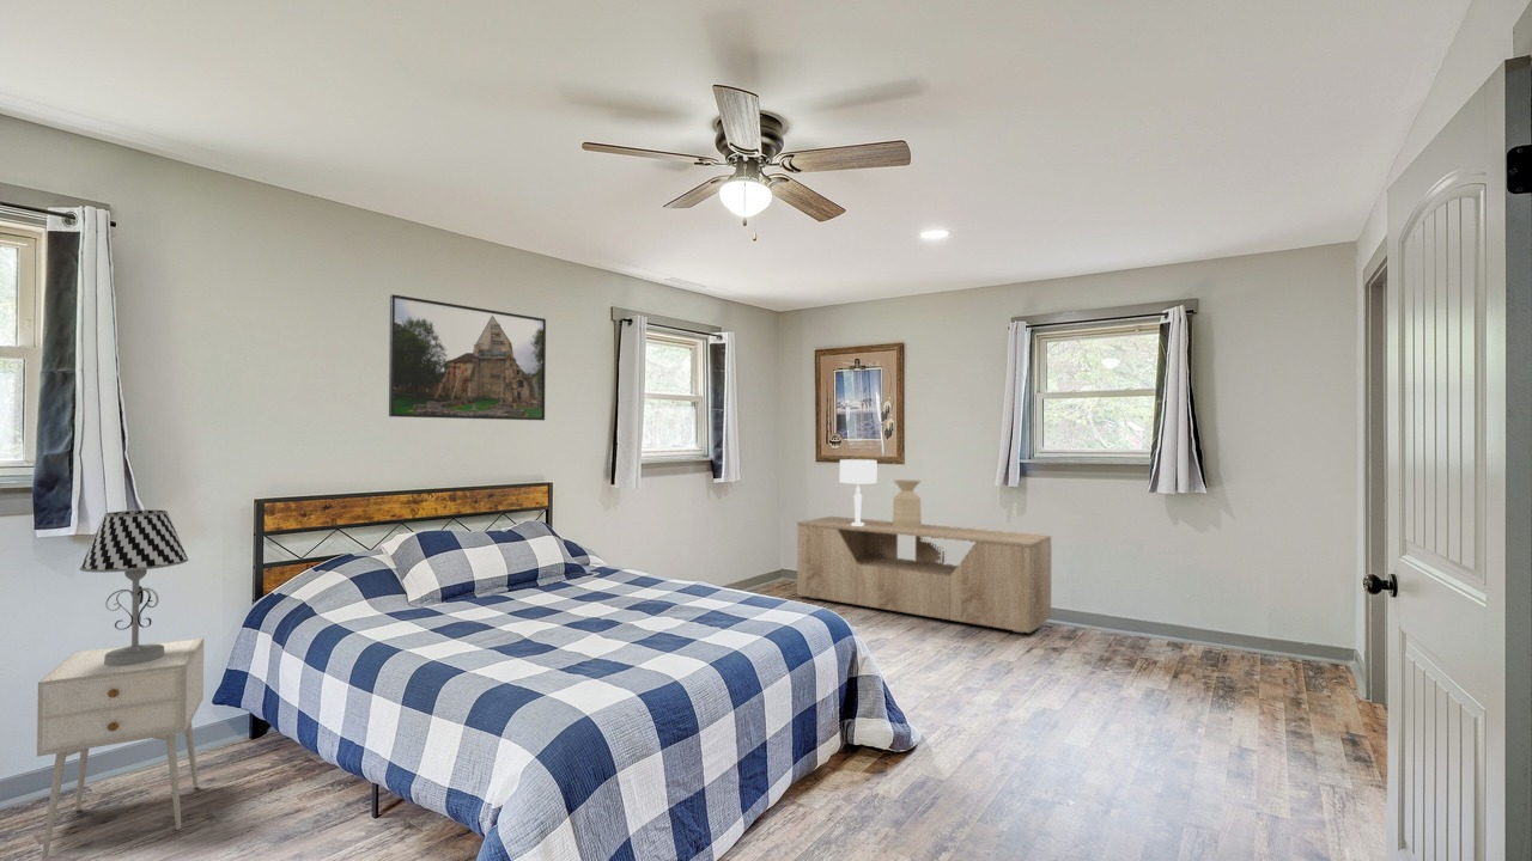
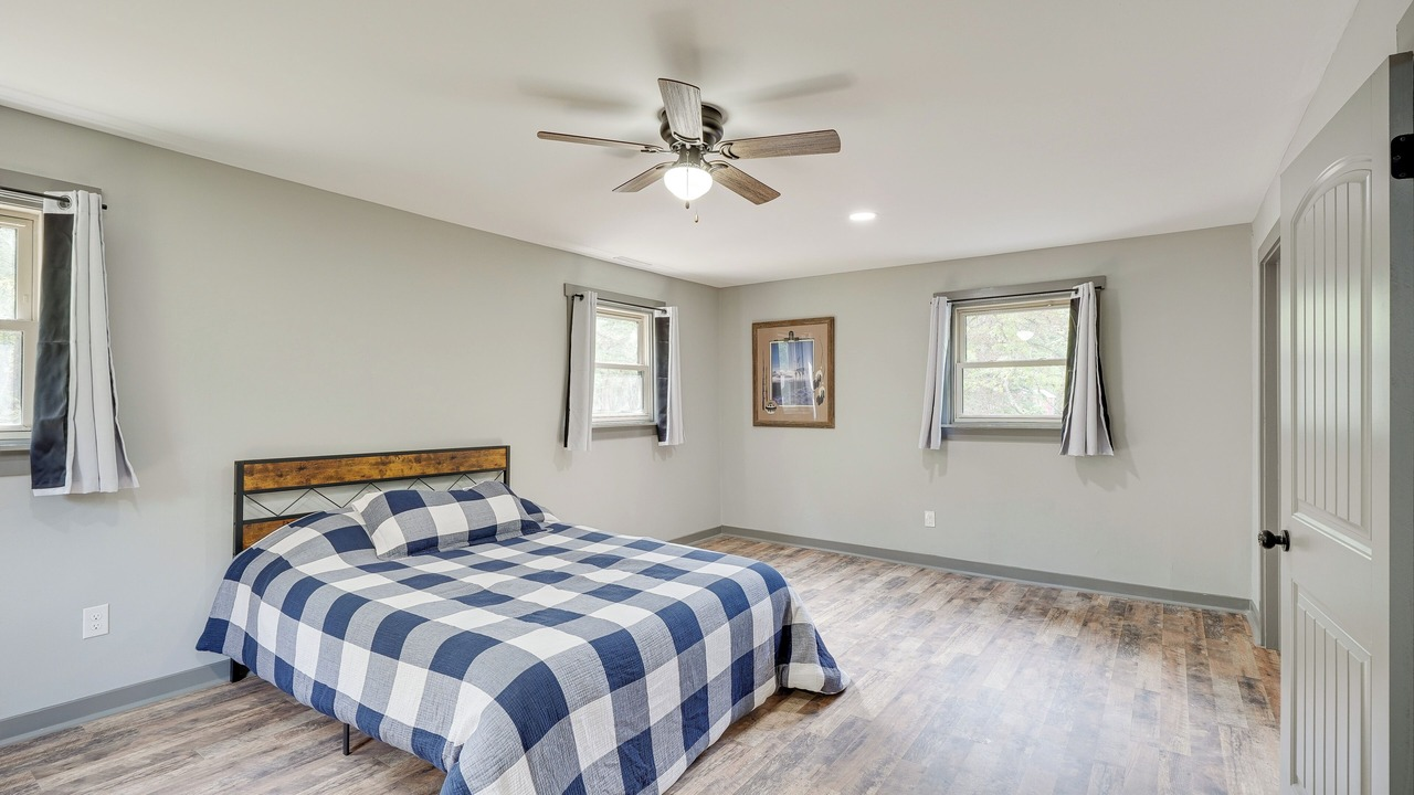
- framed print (474, 362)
- side table (906, 502)
- table lamp (857, 491)
- table lamp (135, 585)
- dresser (916, 568)
- nightstand (127, 739)
